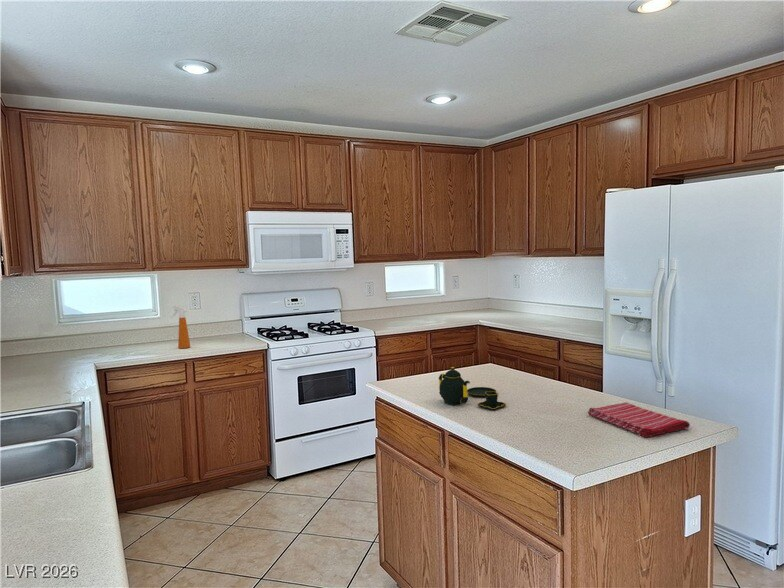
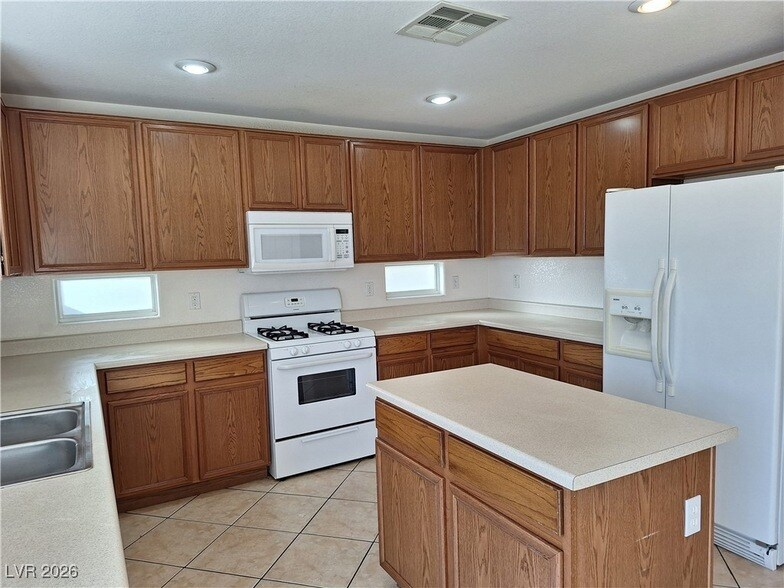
- dish towel (636, 417)
- spray bottle (180, 326)
- teapot (479, 387)
